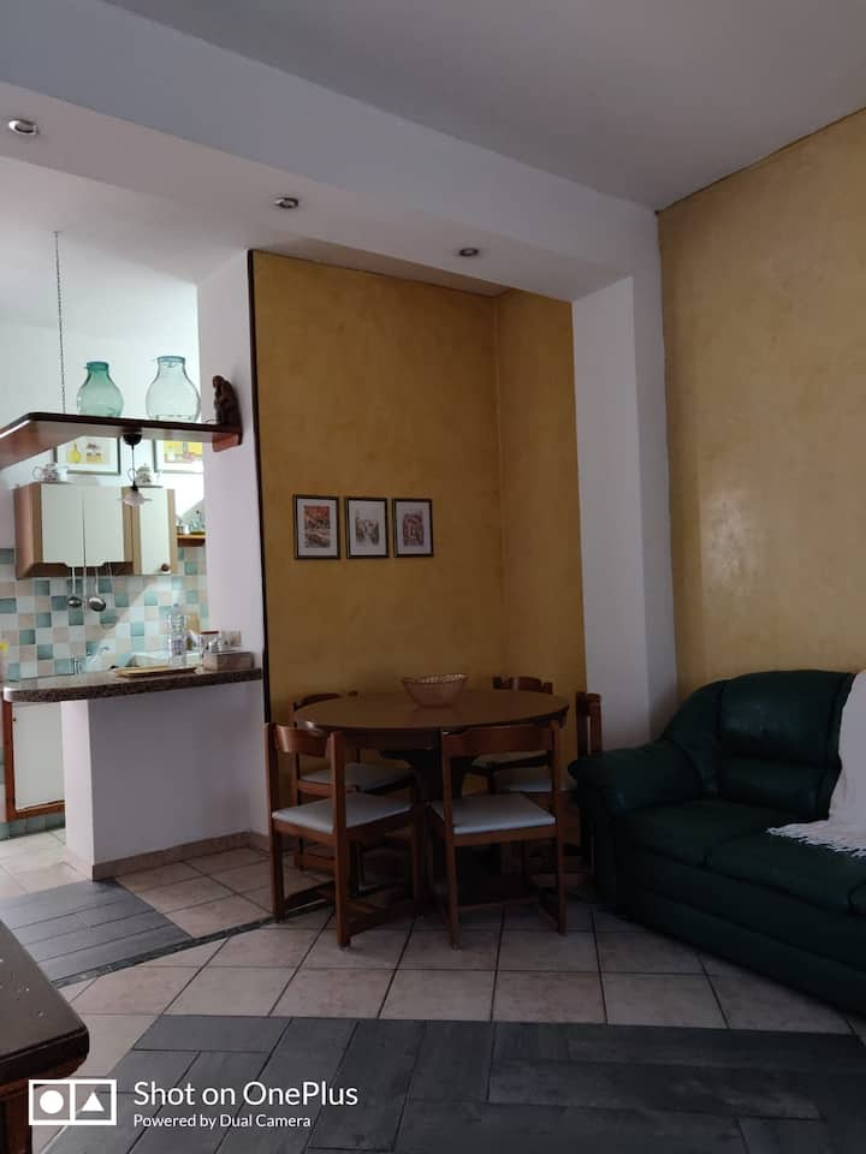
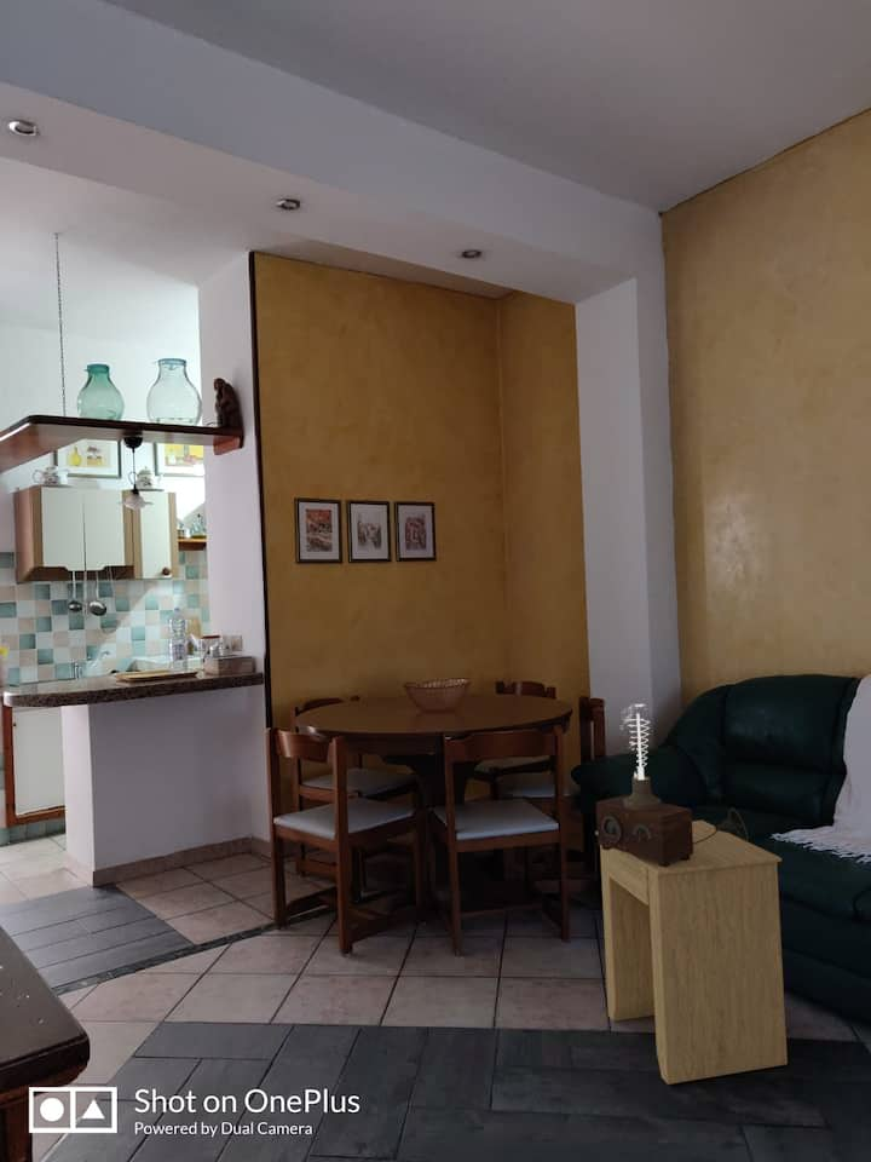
+ side table (688, 940)
+ table lamp (650, 780)
